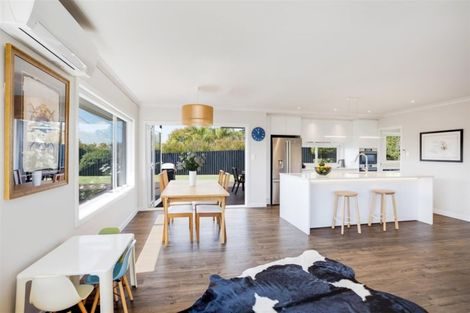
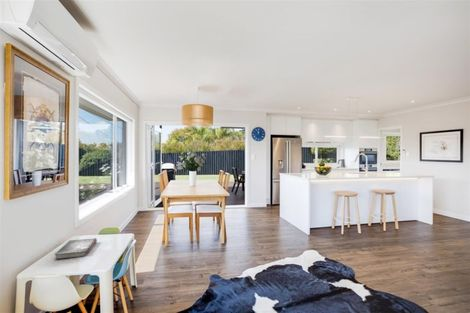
+ book (77, 247)
